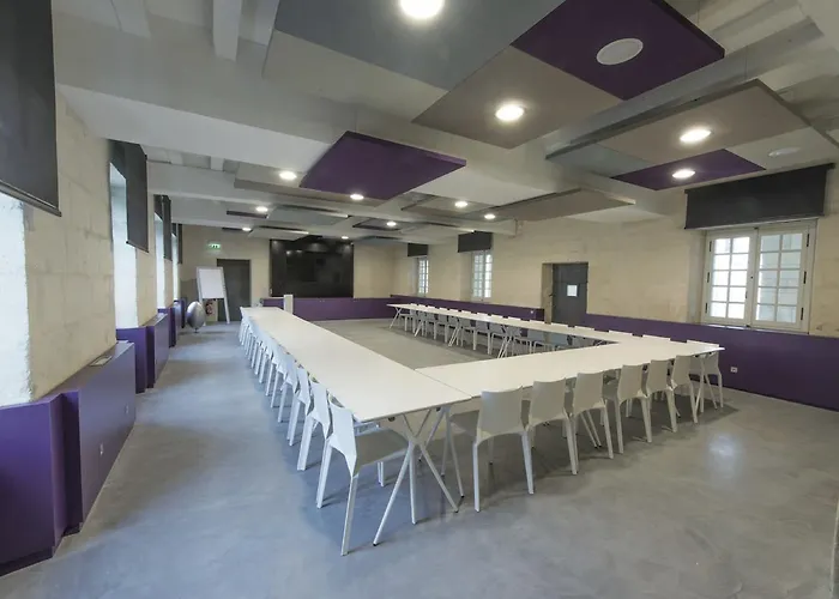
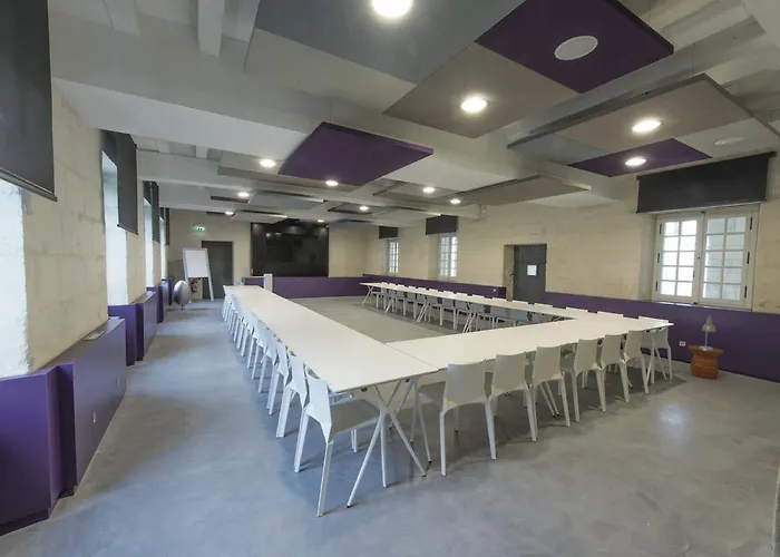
+ lamp (706, 332)
+ side table (704, 362)
